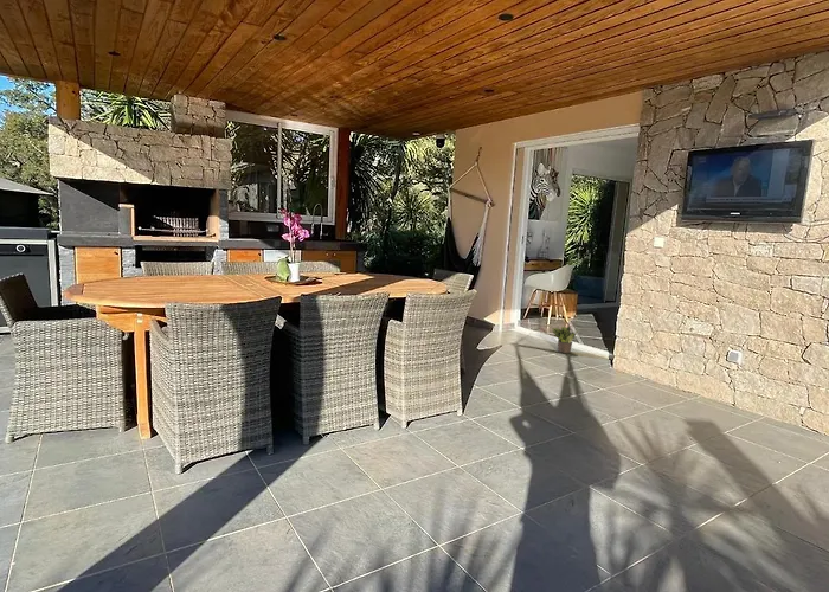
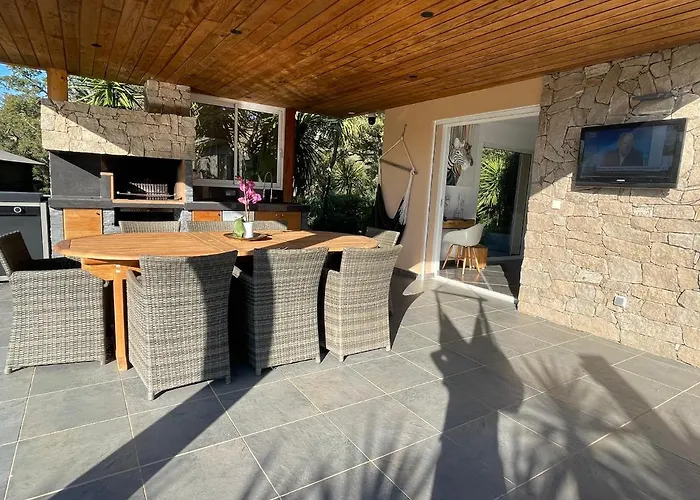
- potted plant (563, 336)
